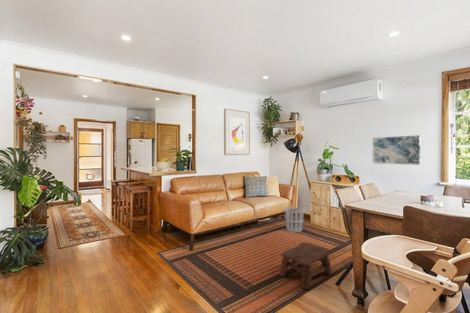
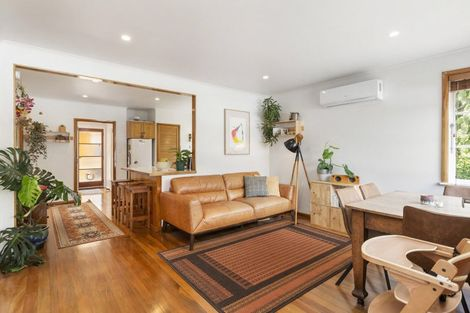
- waste basket (294, 218)
- stool (304, 262)
- wall art (395, 150)
